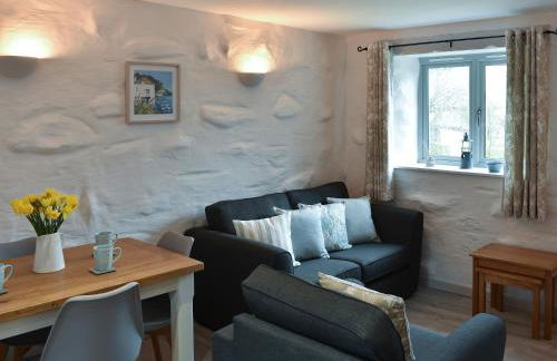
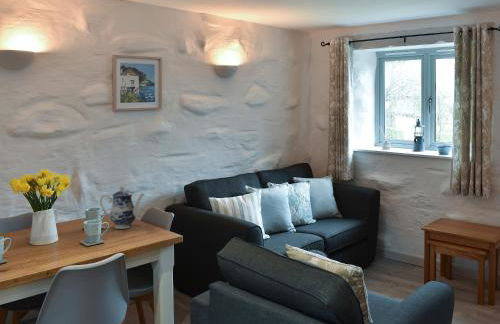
+ teapot (122, 206)
